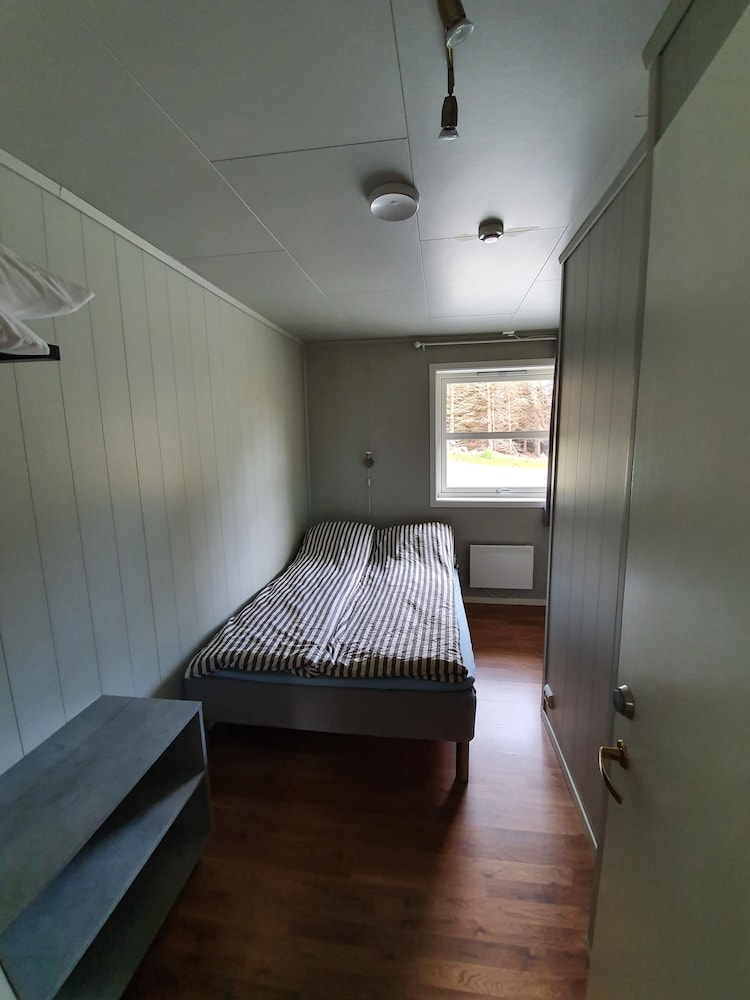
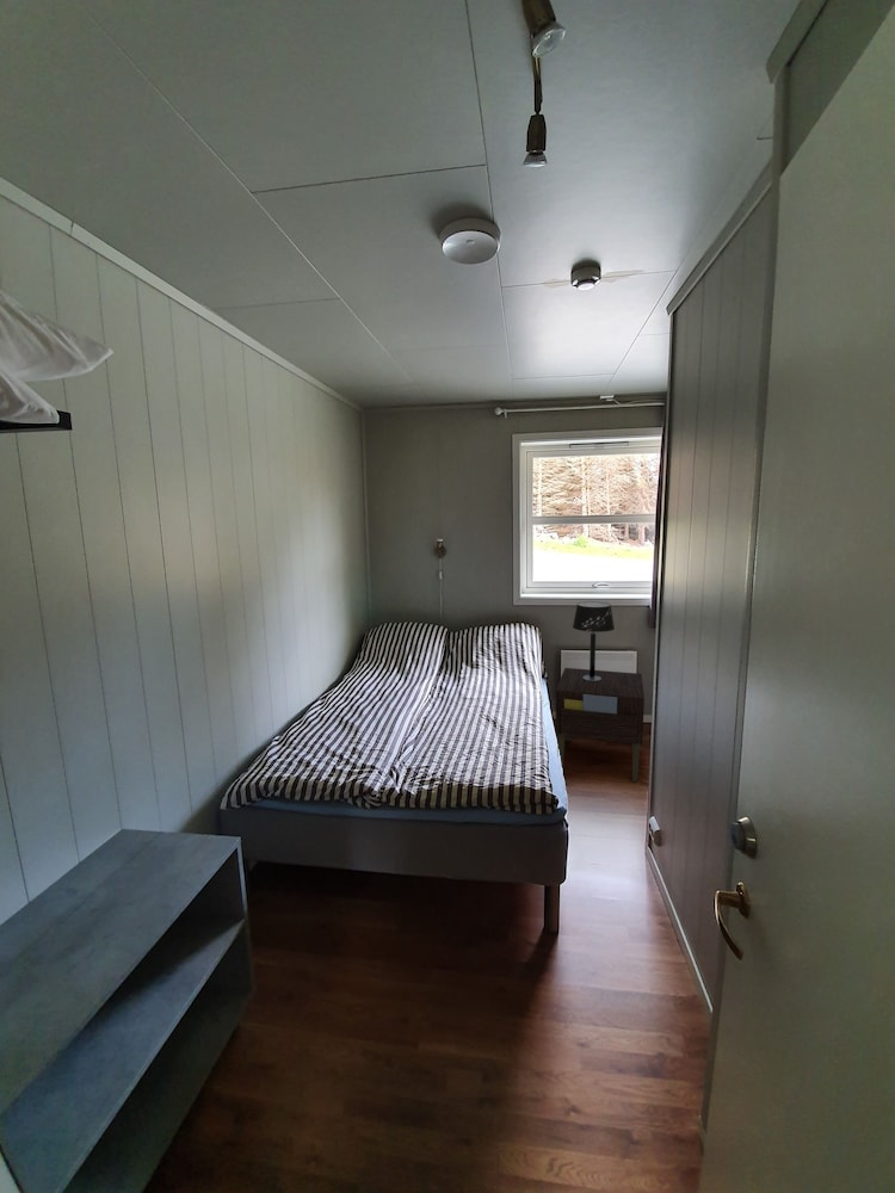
+ nightstand (599, 721)
+ table lamp (592, 641)
